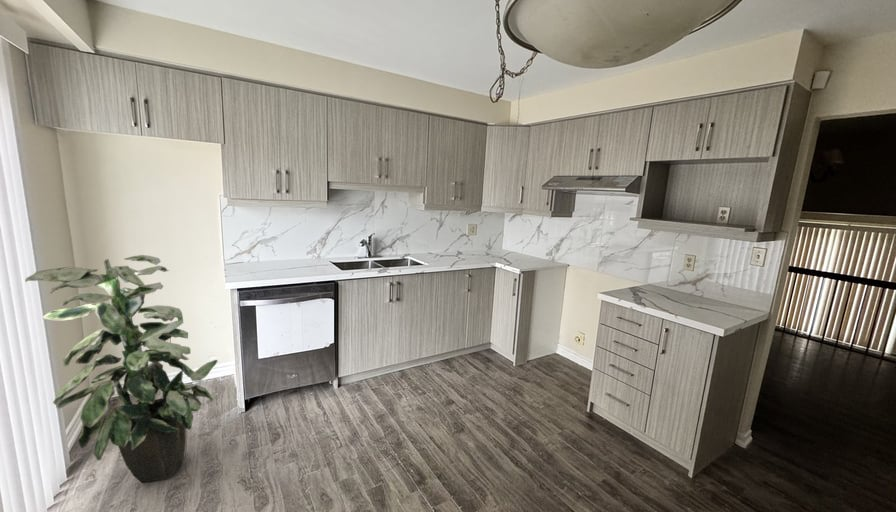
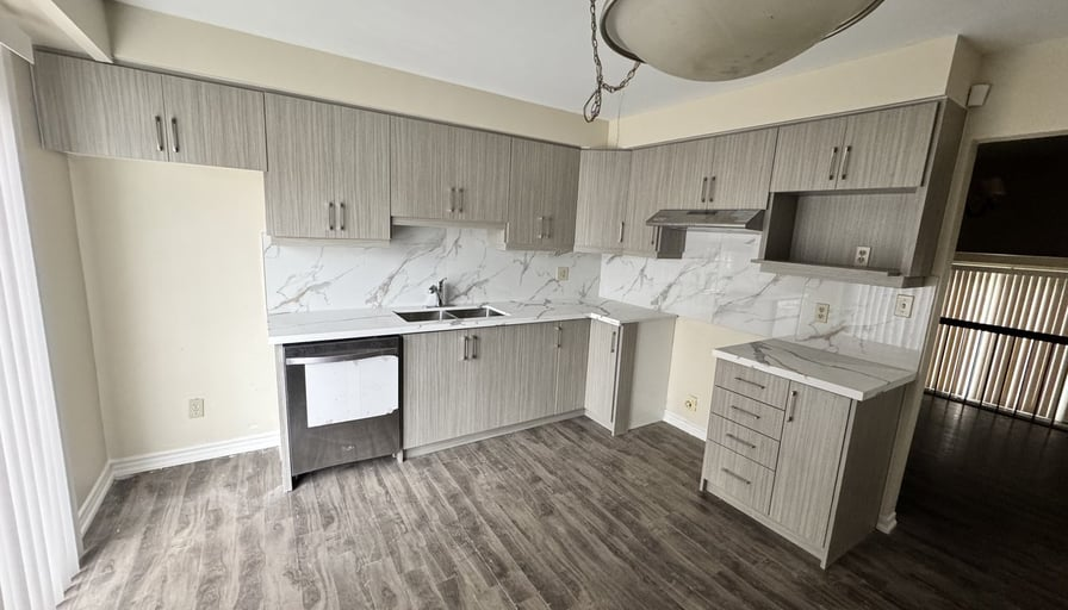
- indoor plant (137, 371)
